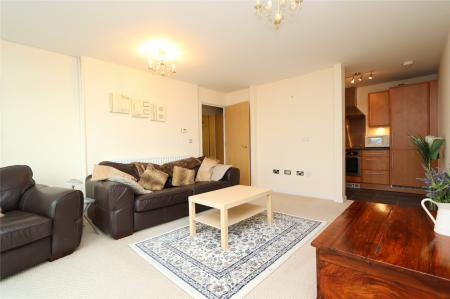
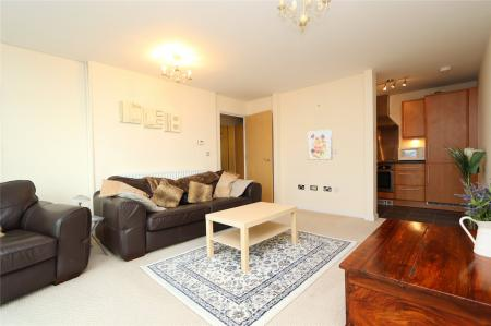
+ wall art (319, 145)
